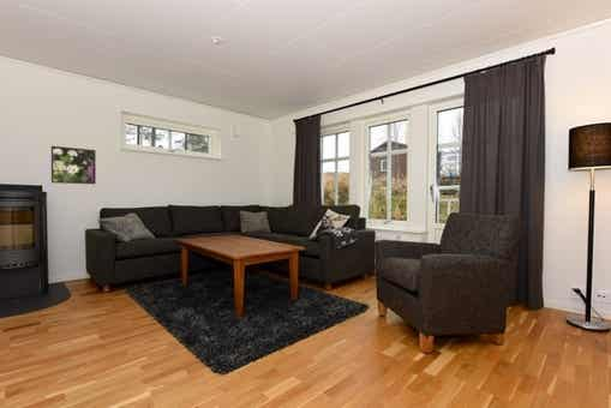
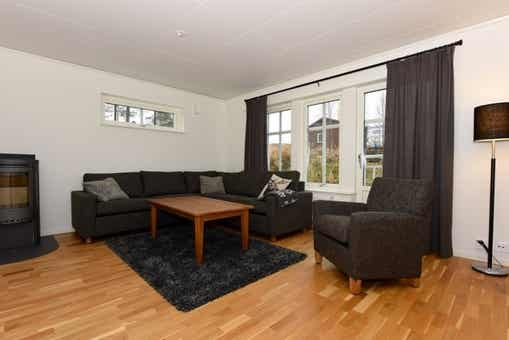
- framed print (73, 166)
